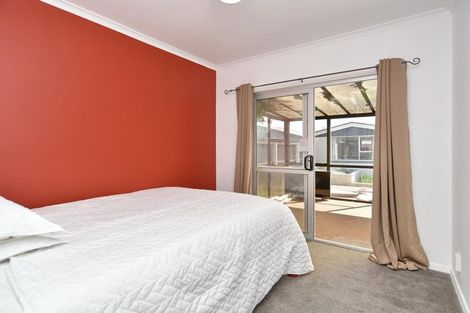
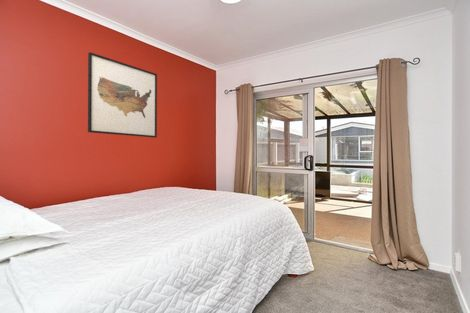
+ wall art (126, 99)
